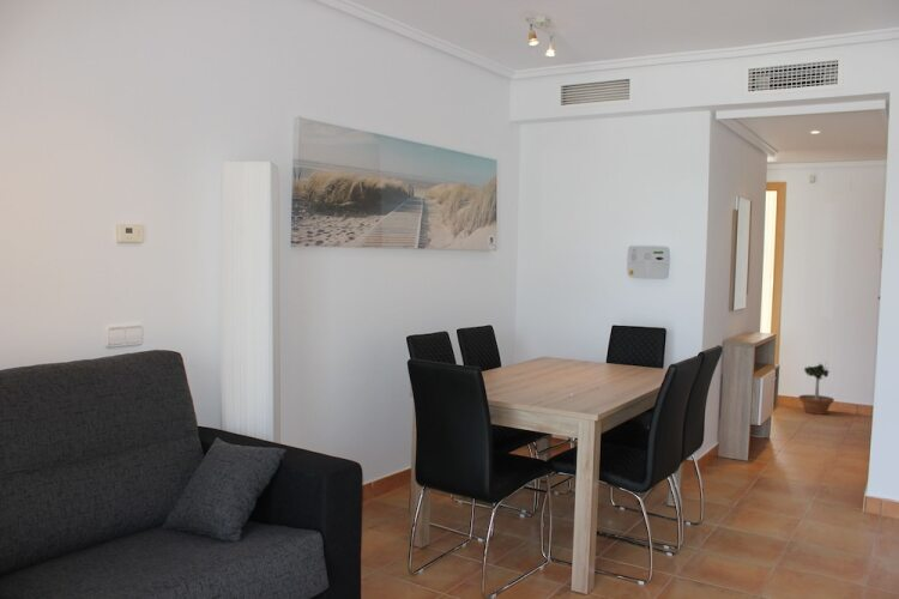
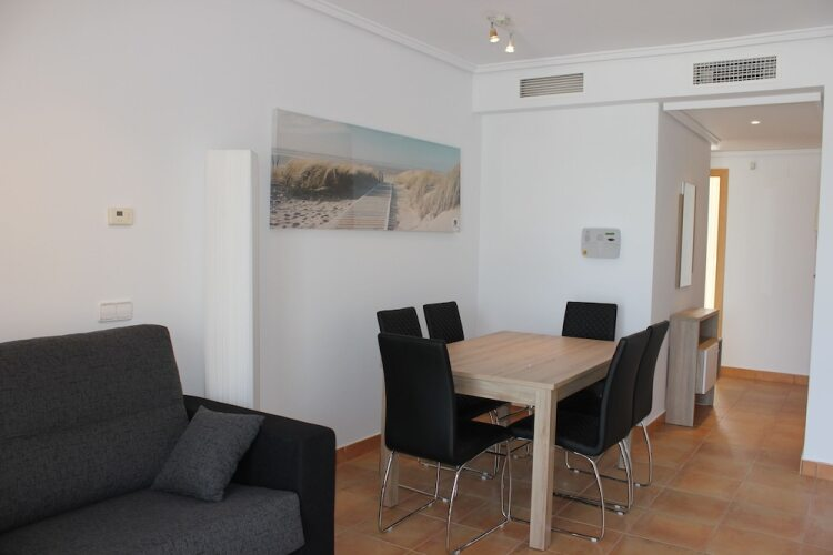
- potted tree (816, 386)
